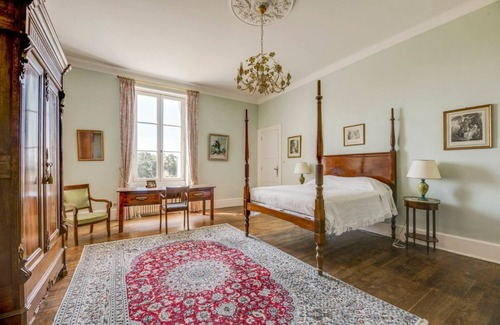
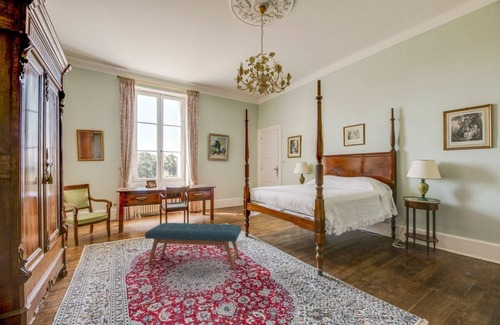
+ bench (195, 243)
